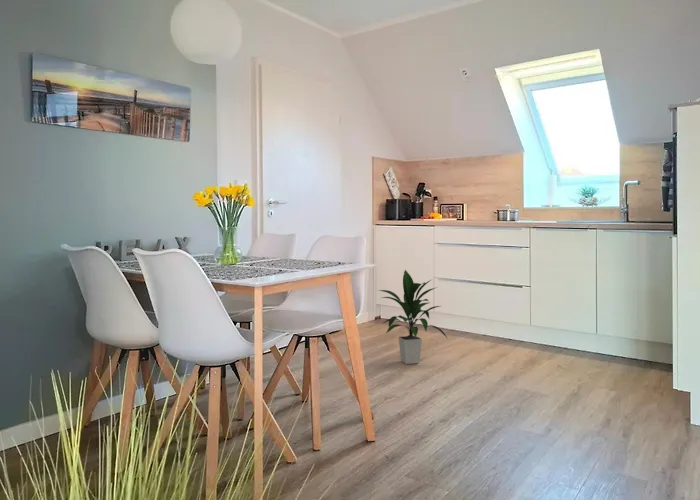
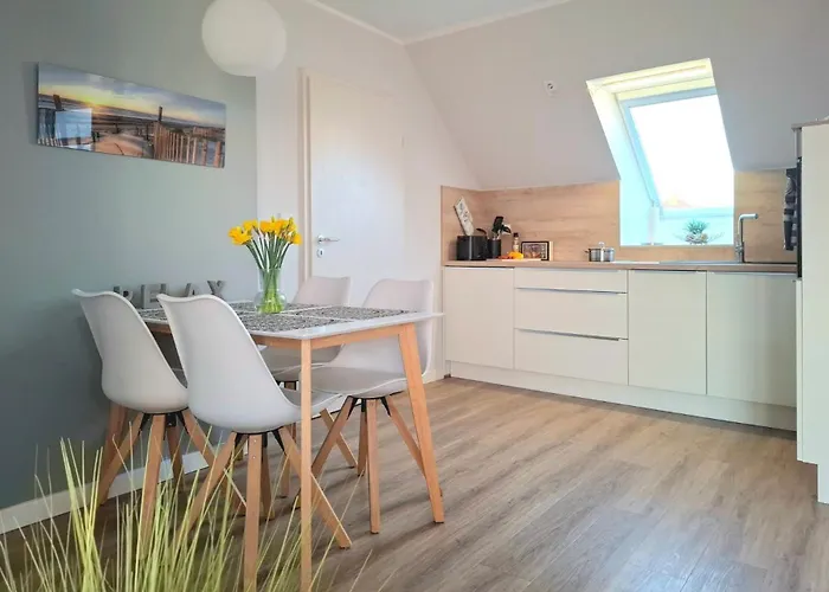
- indoor plant (413, 316)
